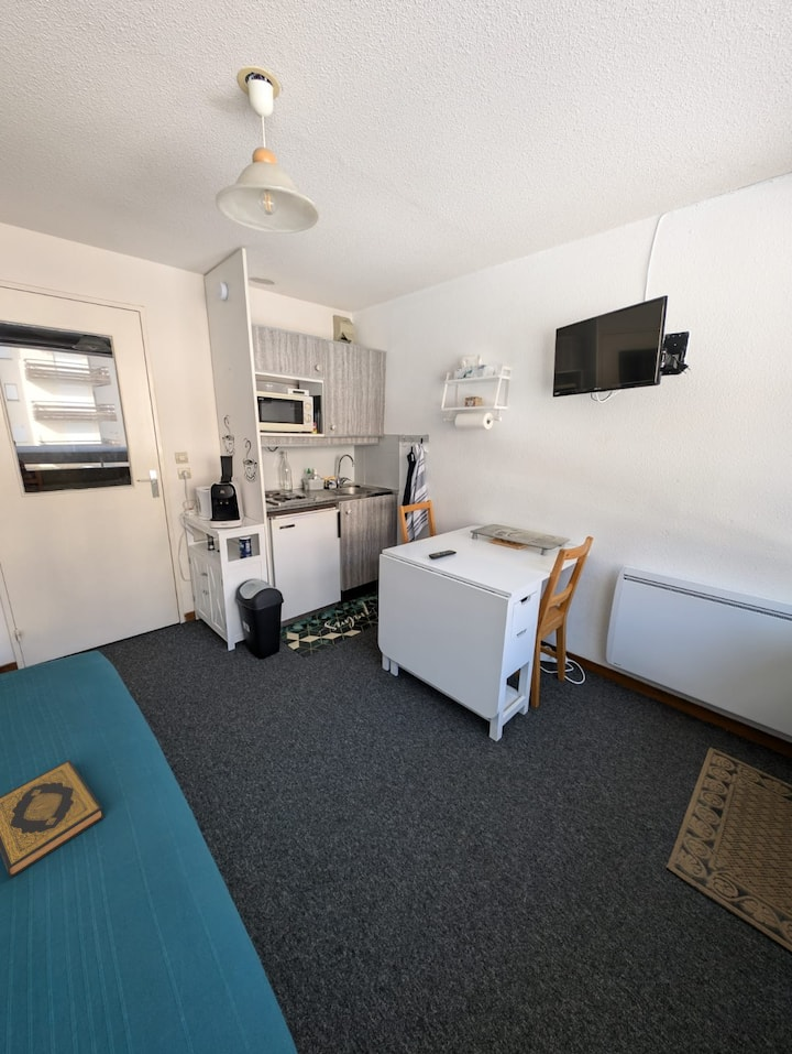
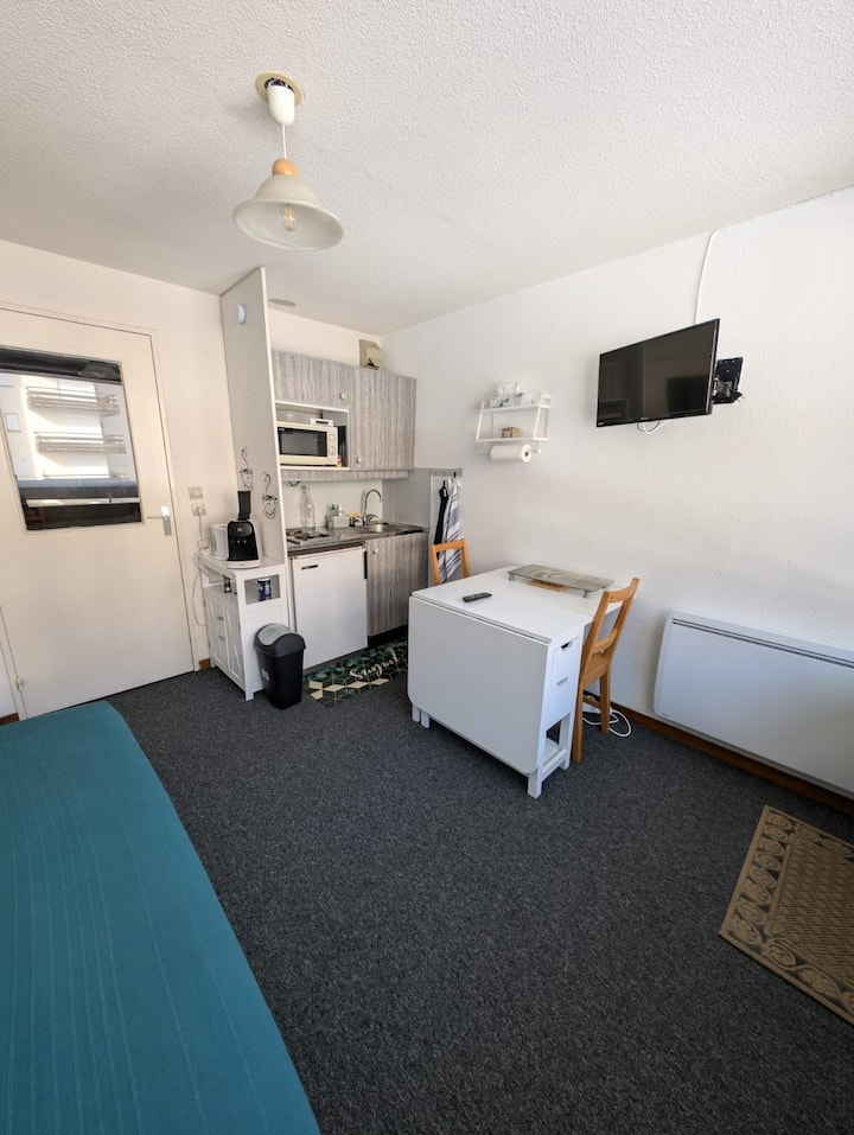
- hardback book (43, 811)
